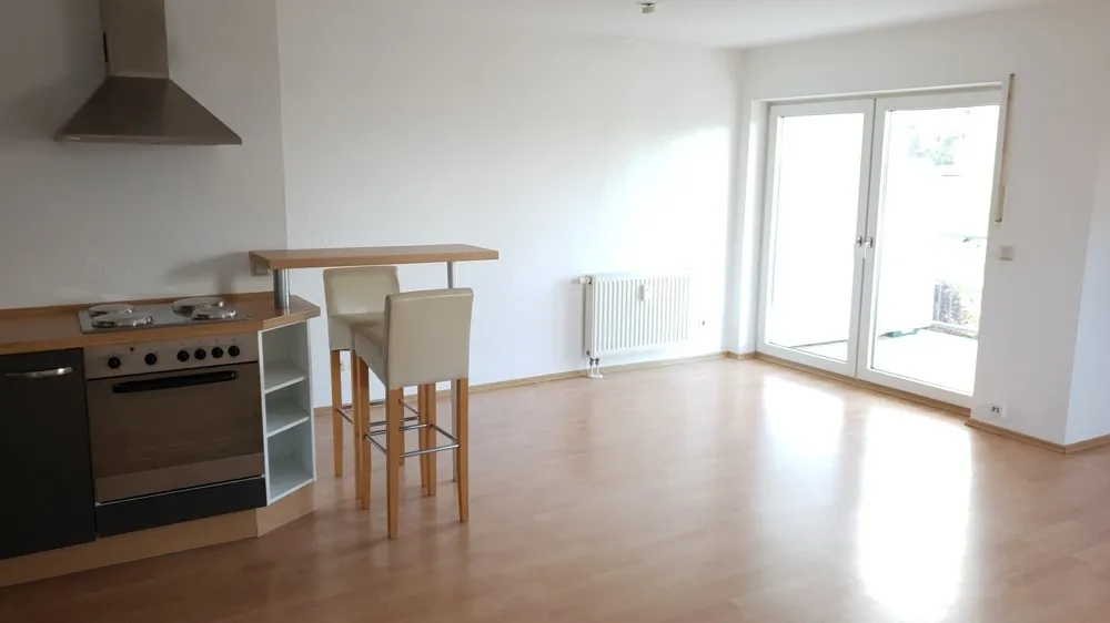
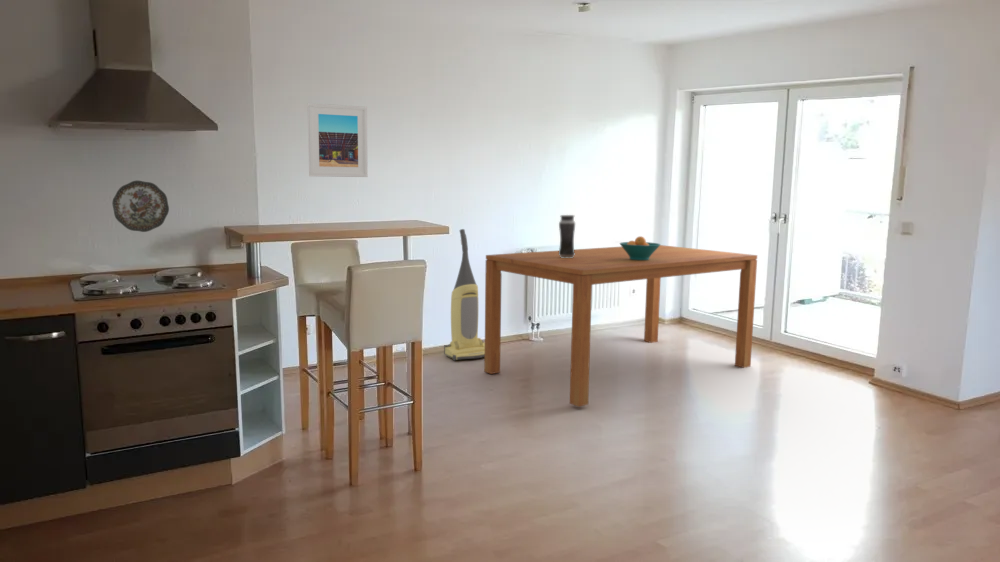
+ dining table (645, 312)
+ decorative plate (140, 206)
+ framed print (338, 141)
+ vacuum cleaner (468, 293)
+ vase (566, 236)
+ fruit bowl (639, 247)
